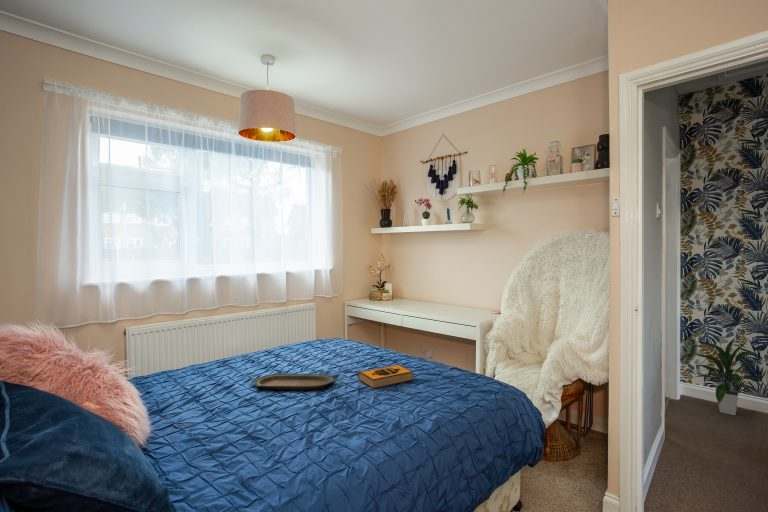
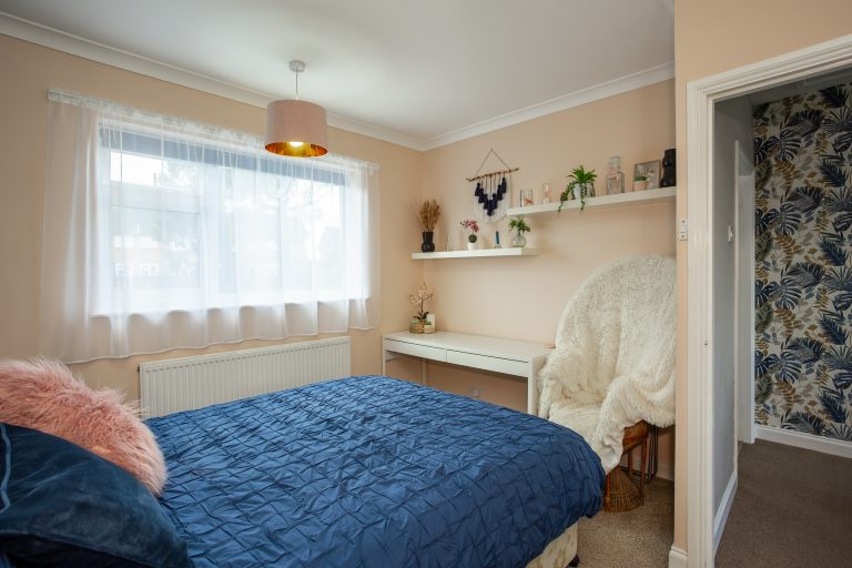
- indoor plant (725, 374)
- hardback book (385, 375)
- serving tray (294, 382)
